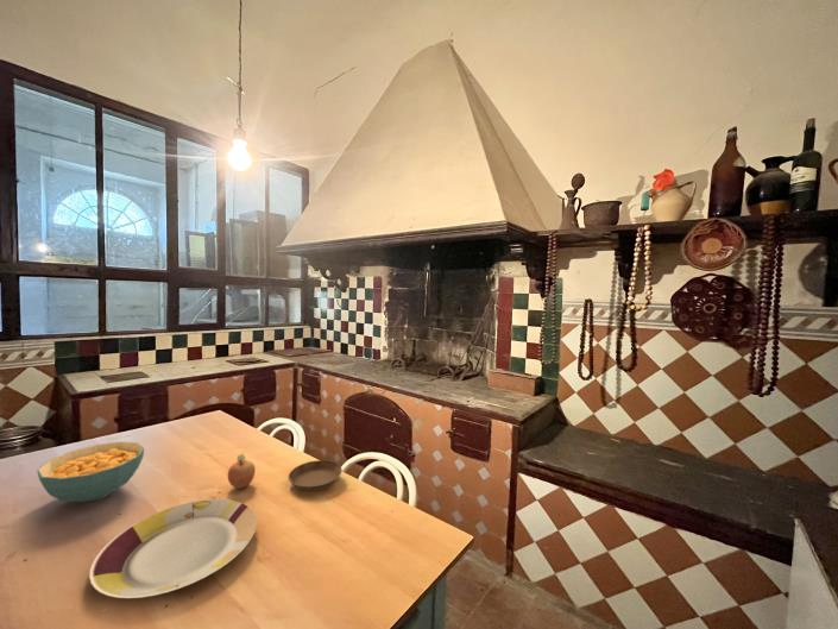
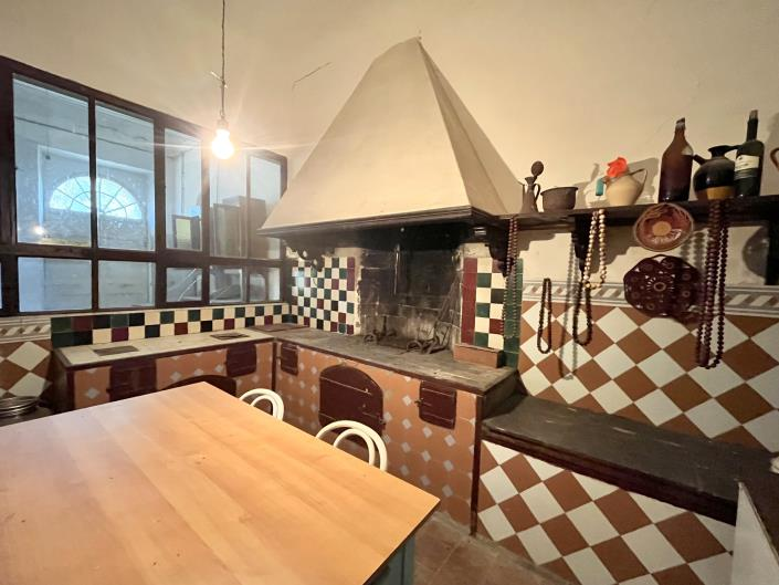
- plate (182, 543)
- fruit (241, 471)
- saucer (315, 476)
- cereal bowl (95, 476)
